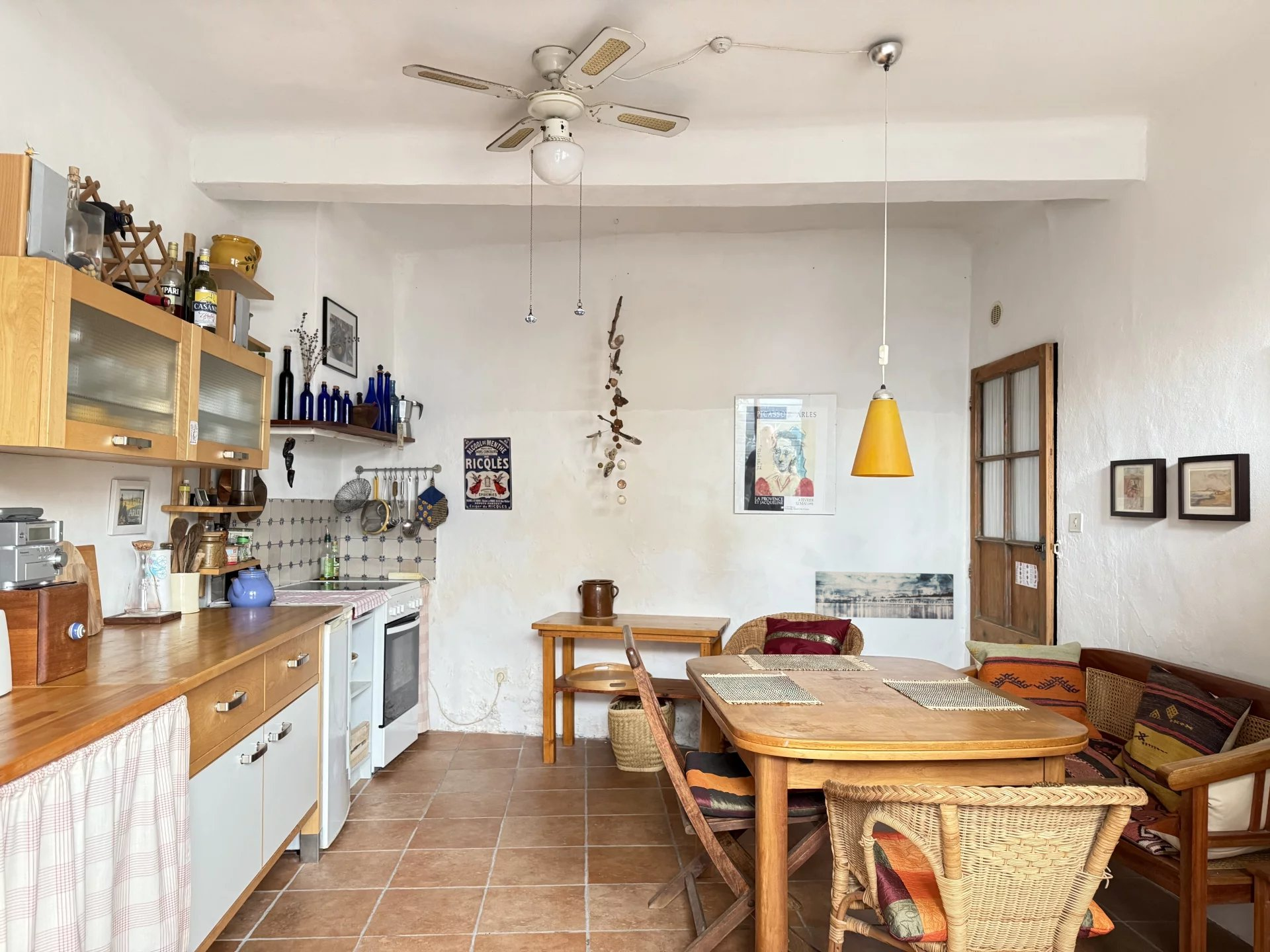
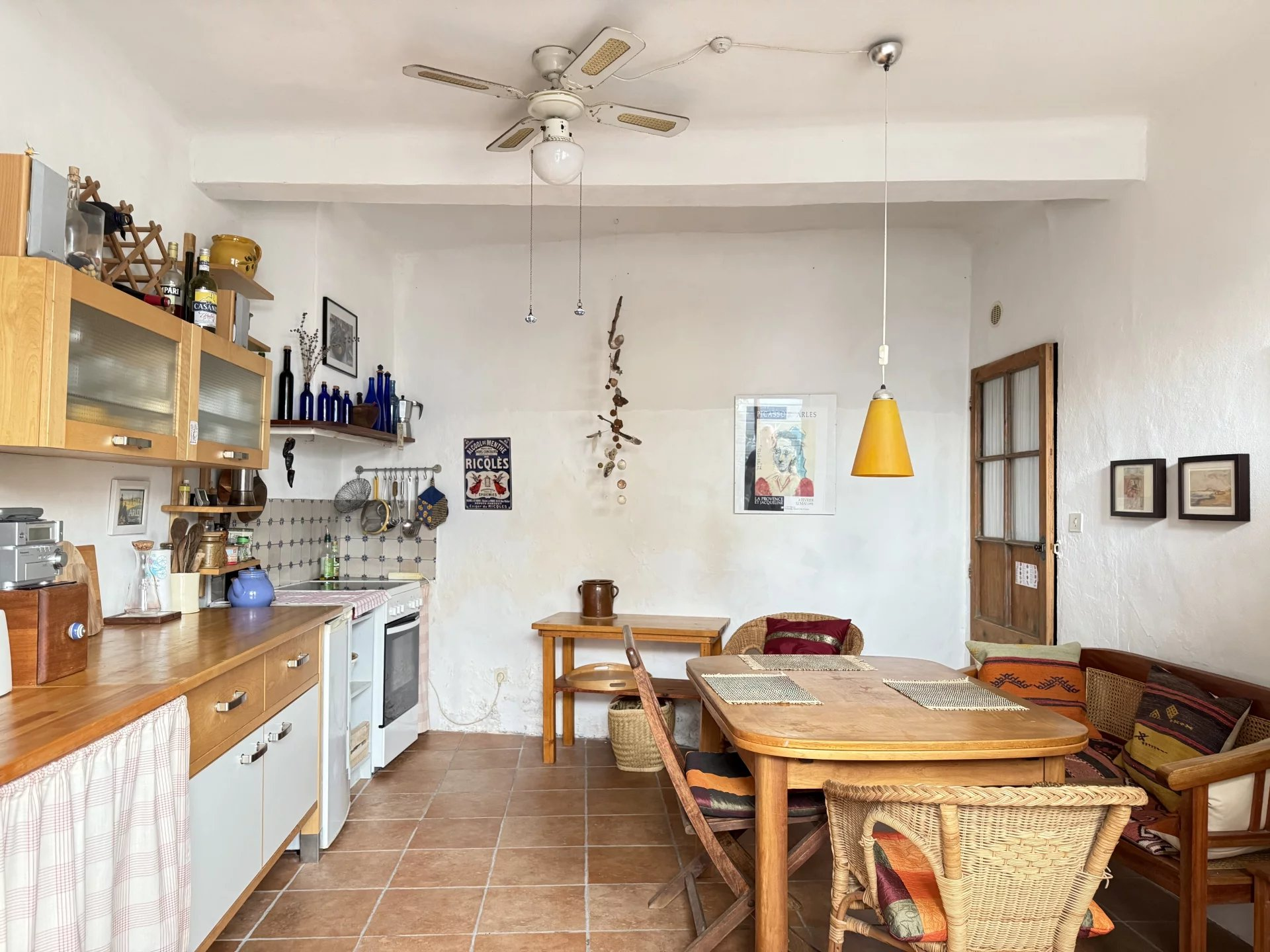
- wall art (884, 595)
